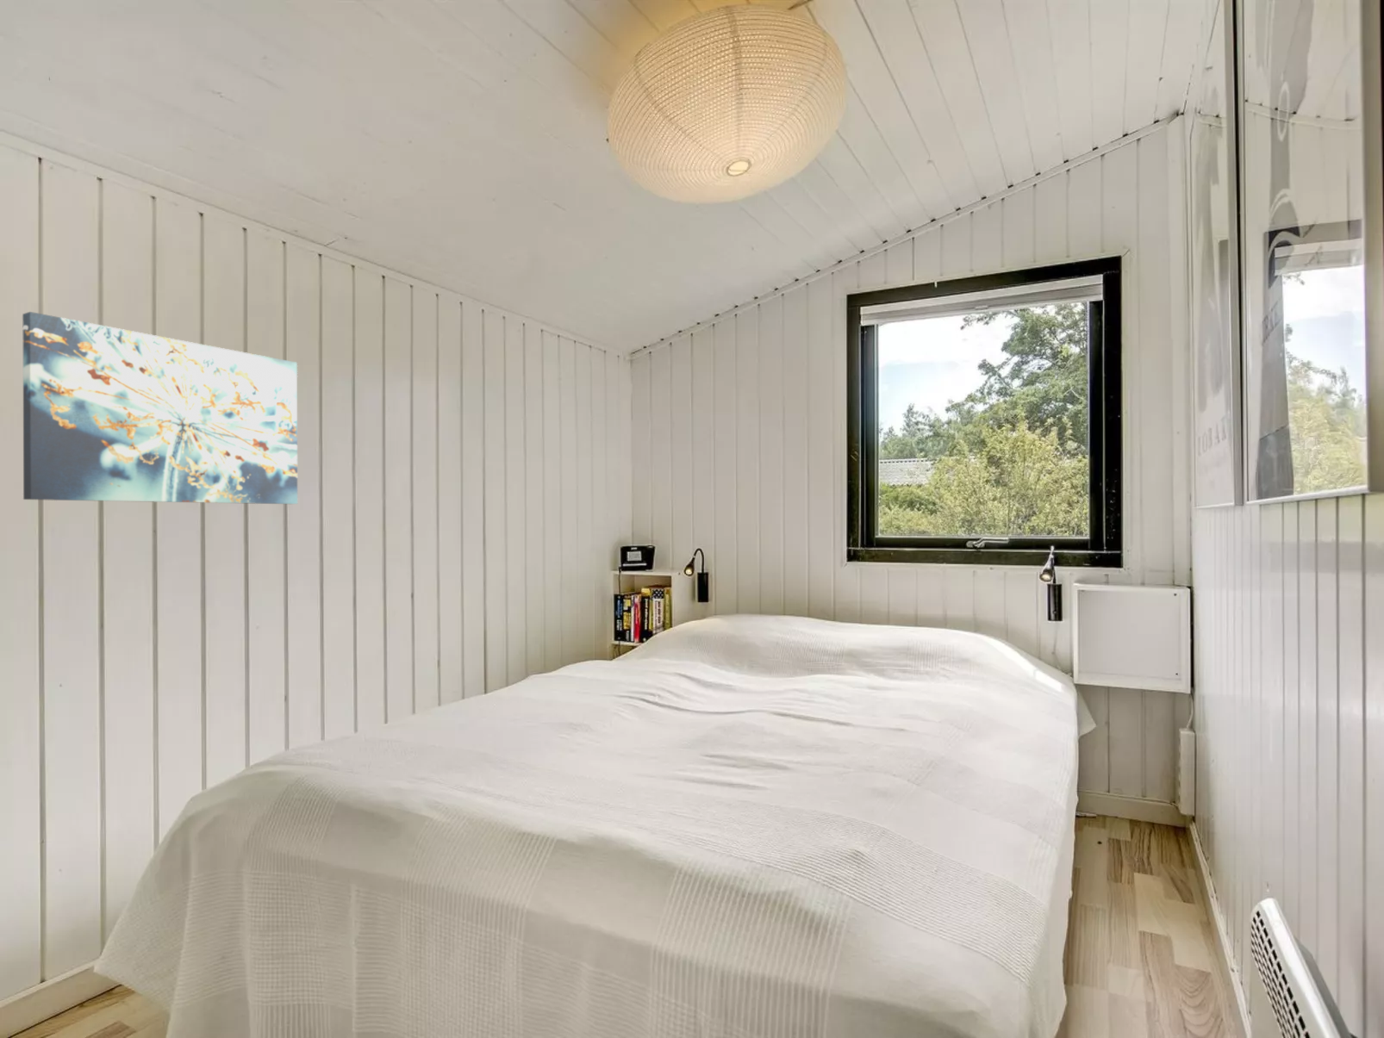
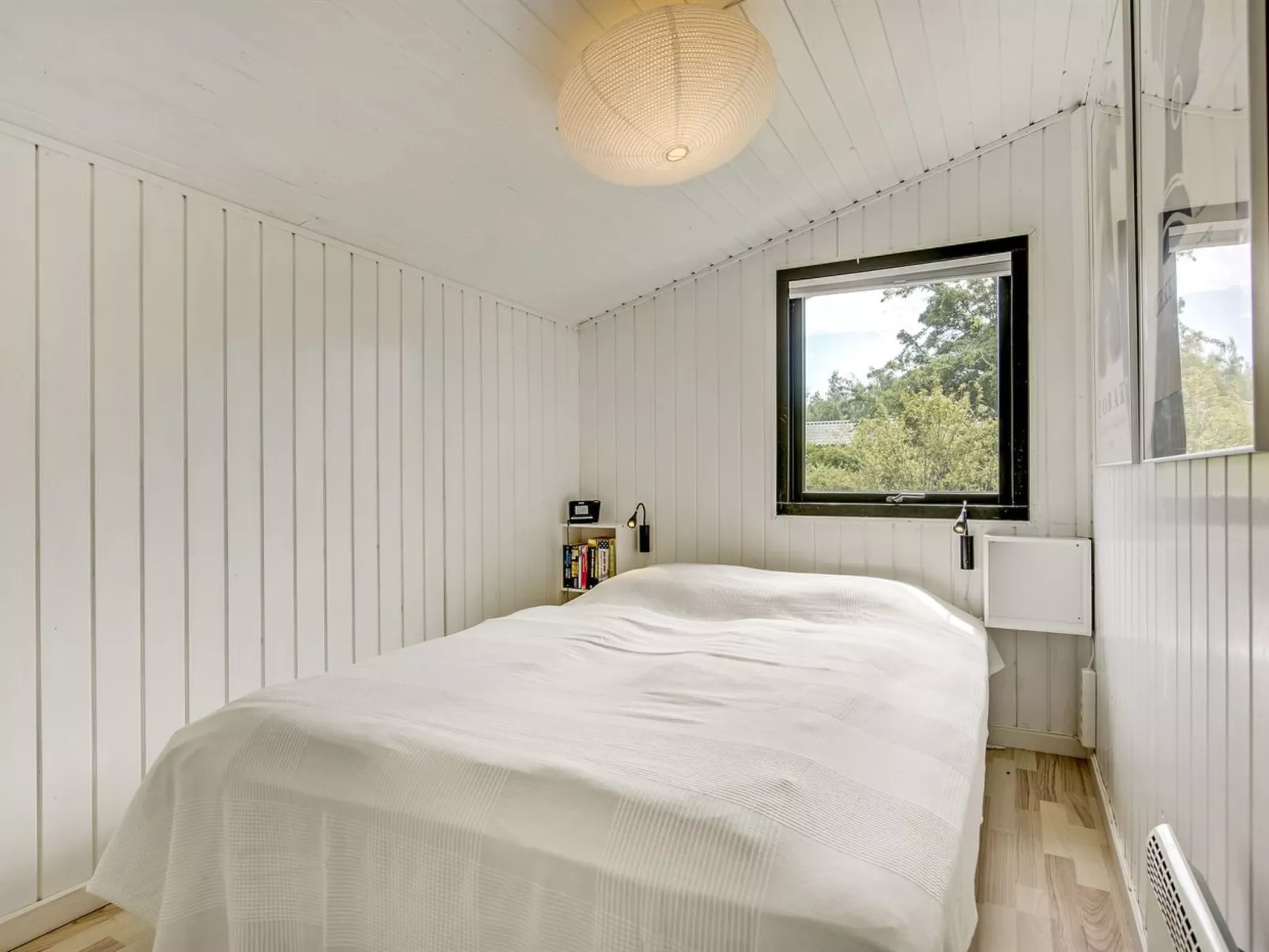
- wall art (179, 421)
